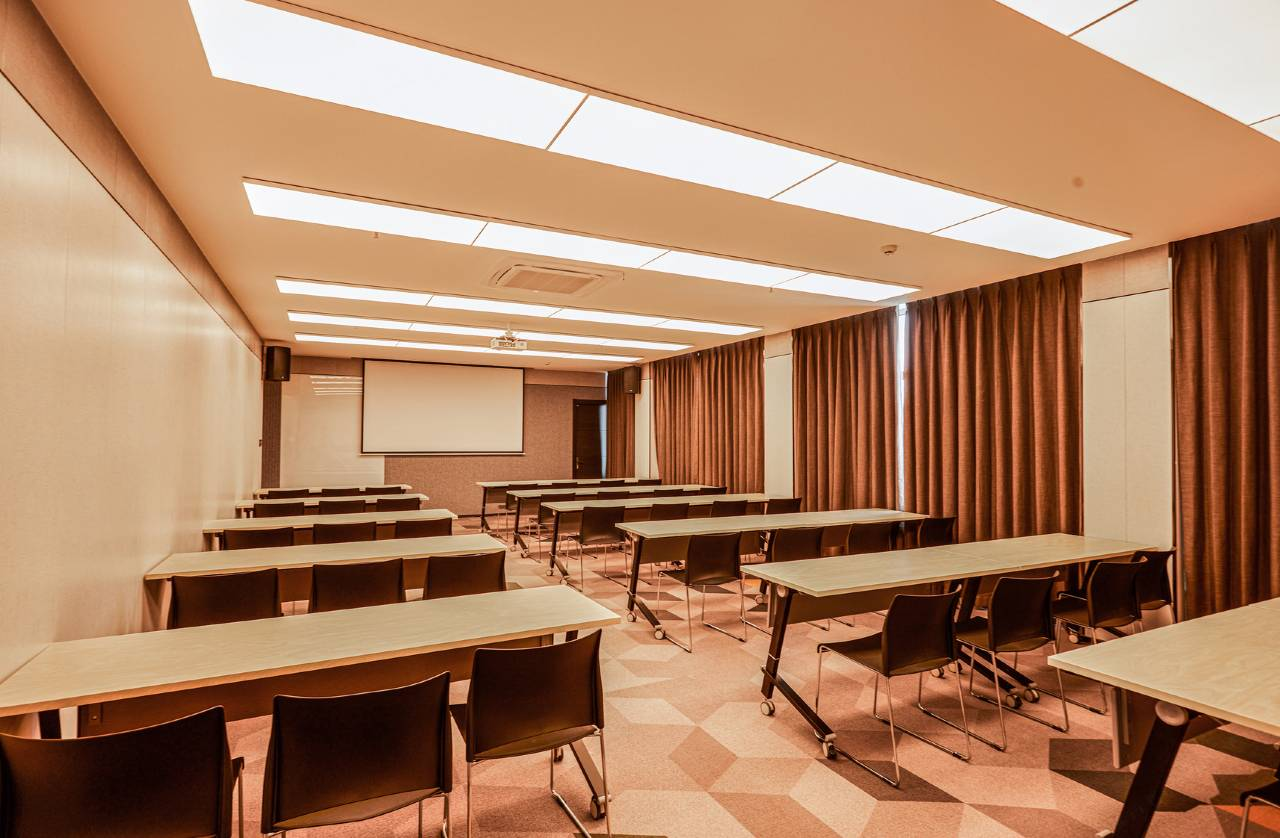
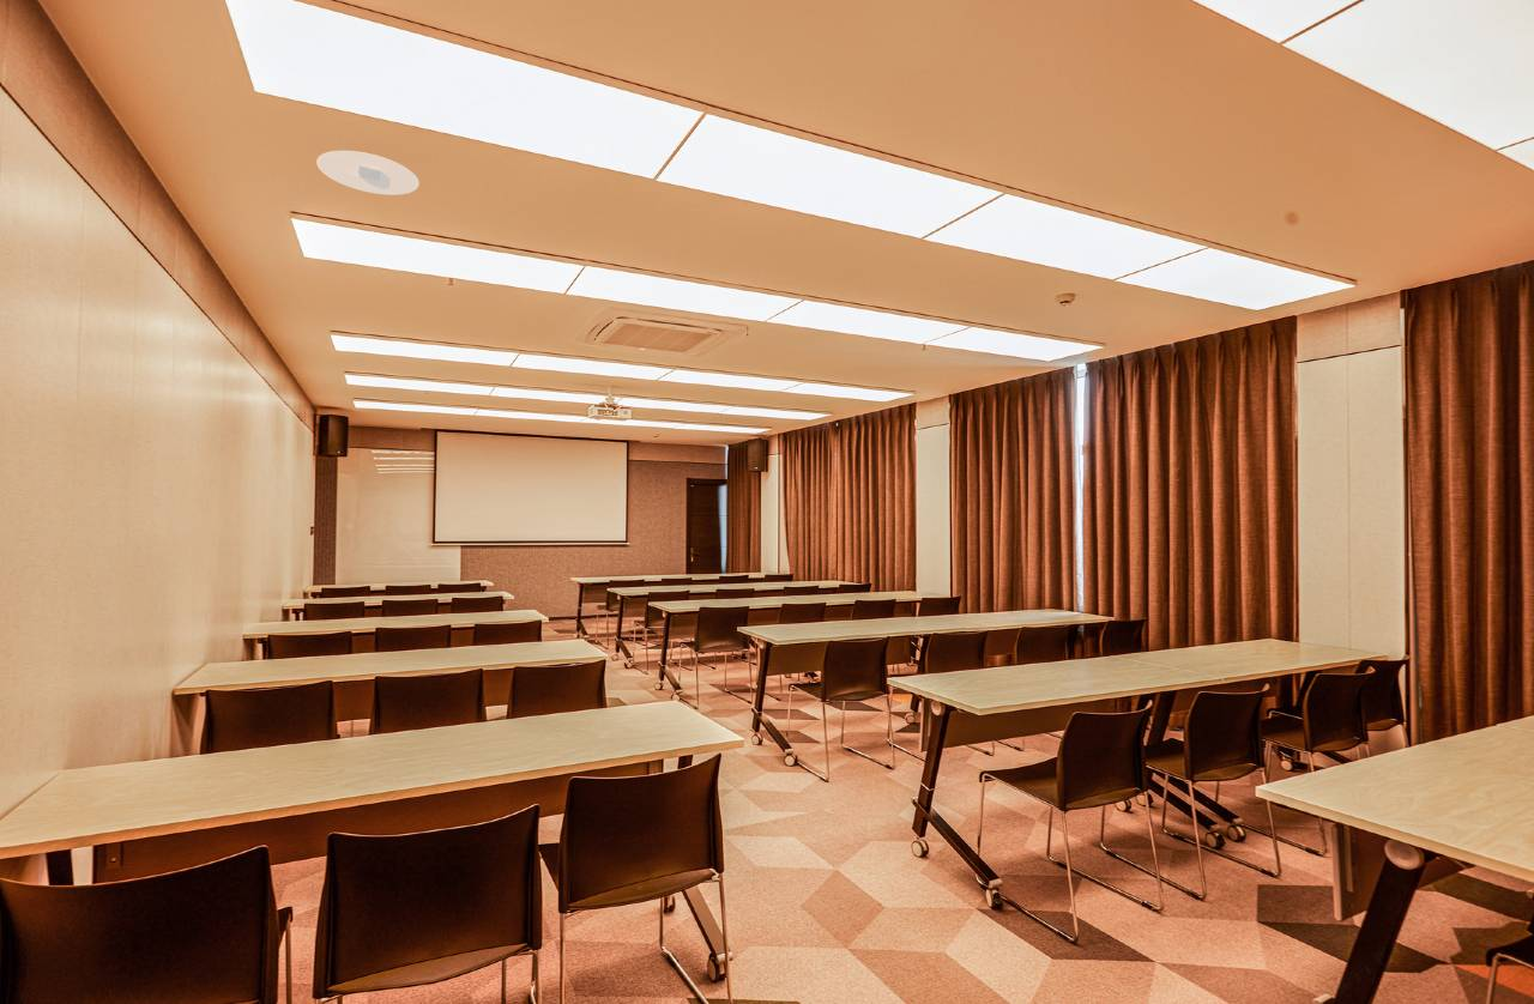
+ recessed light (369, 169)
